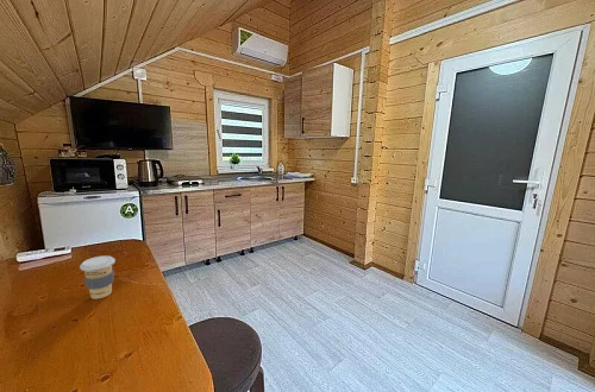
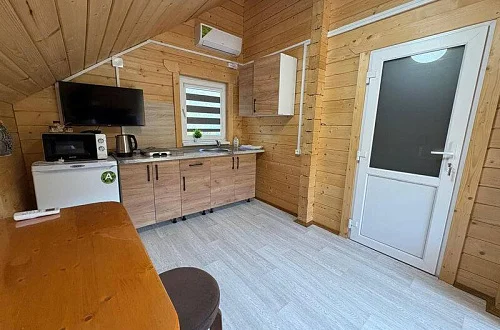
- coffee cup (99, 277)
